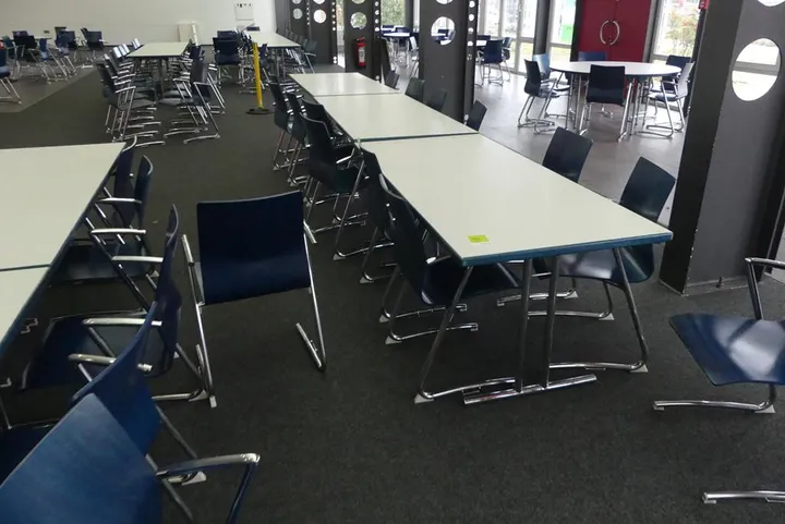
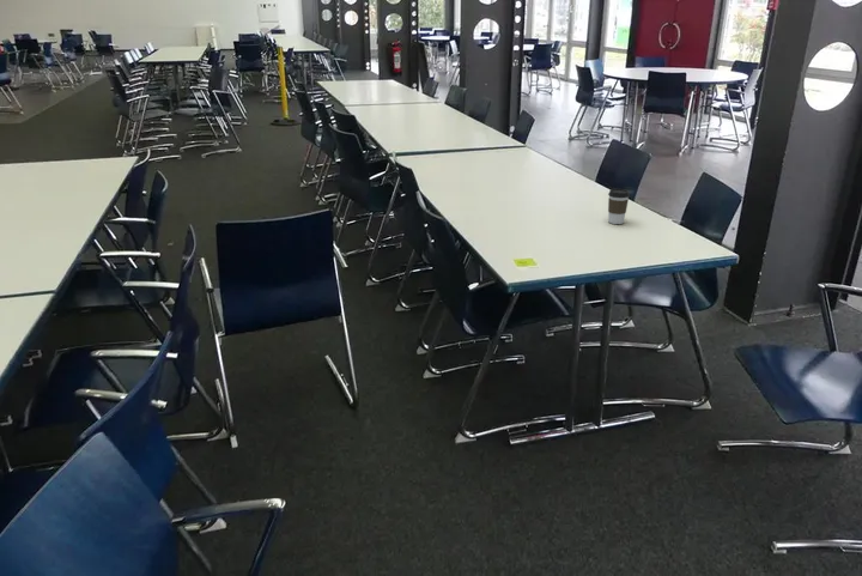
+ coffee cup (617, 206)
